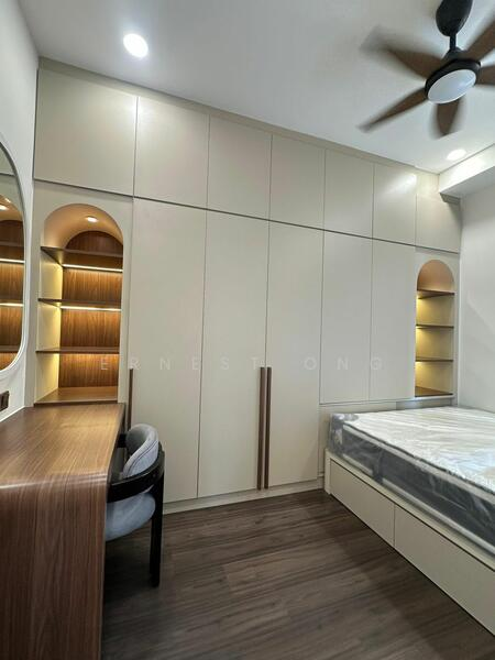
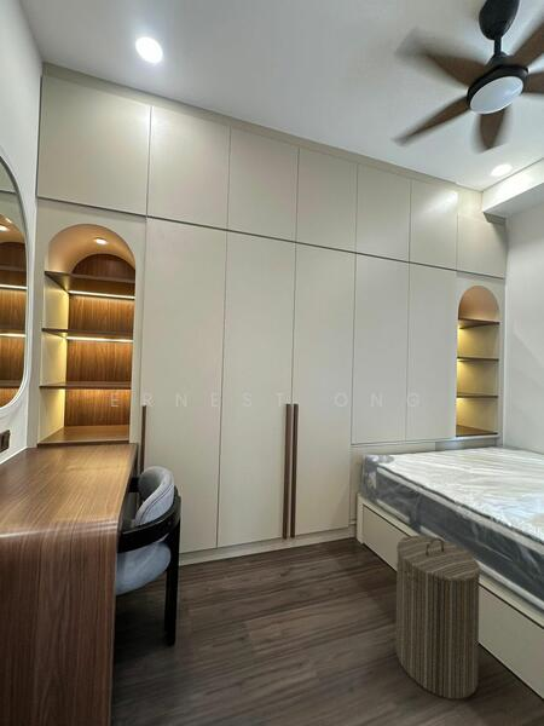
+ laundry hamper (435, 599)
